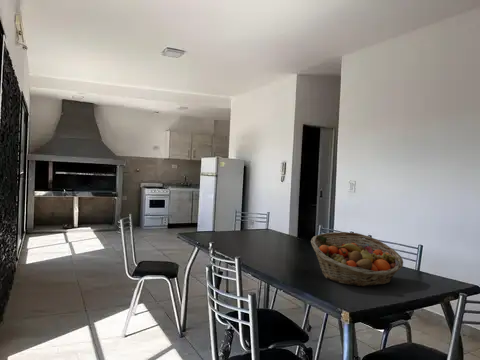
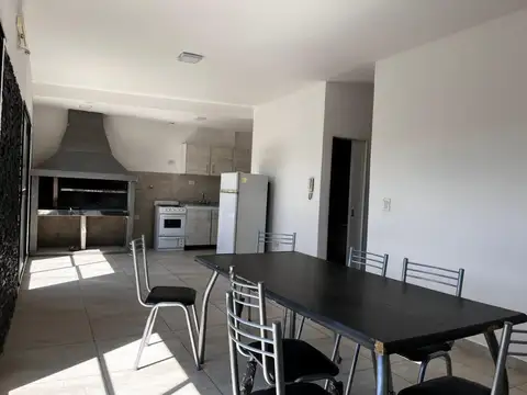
- fruit basket (355, 257)
